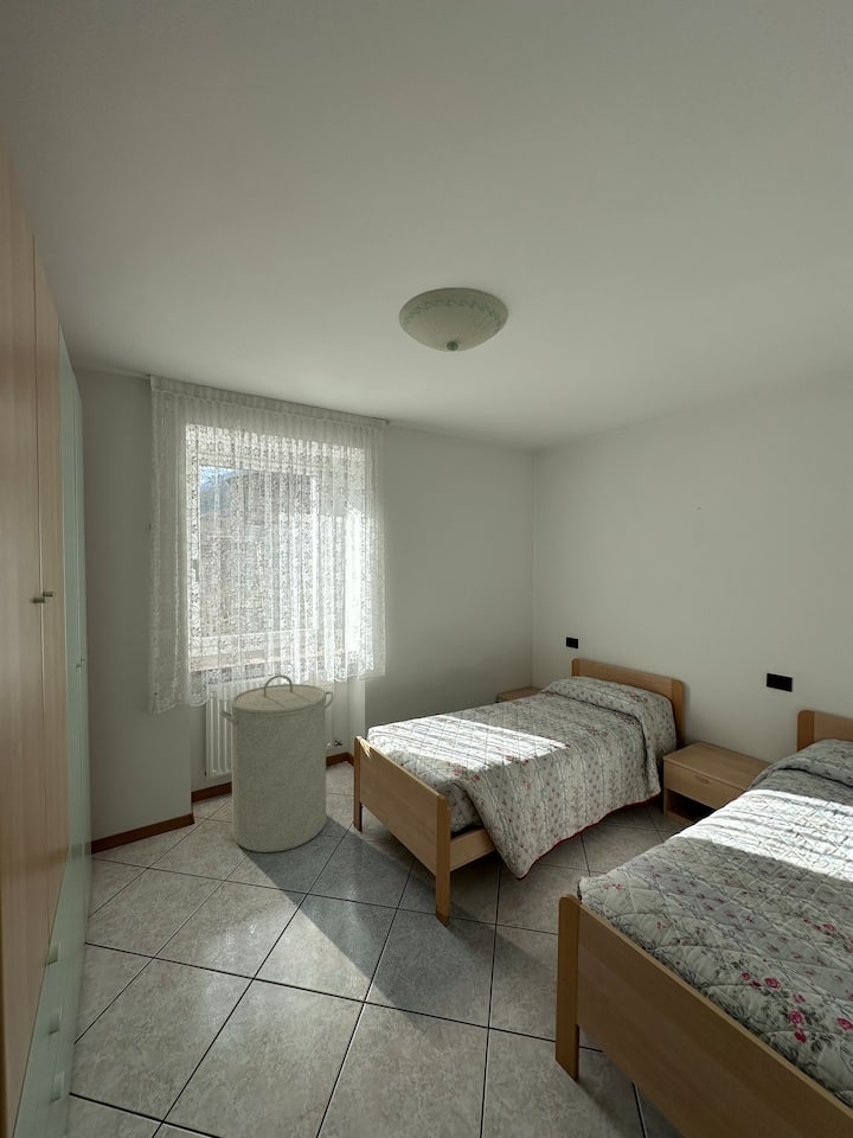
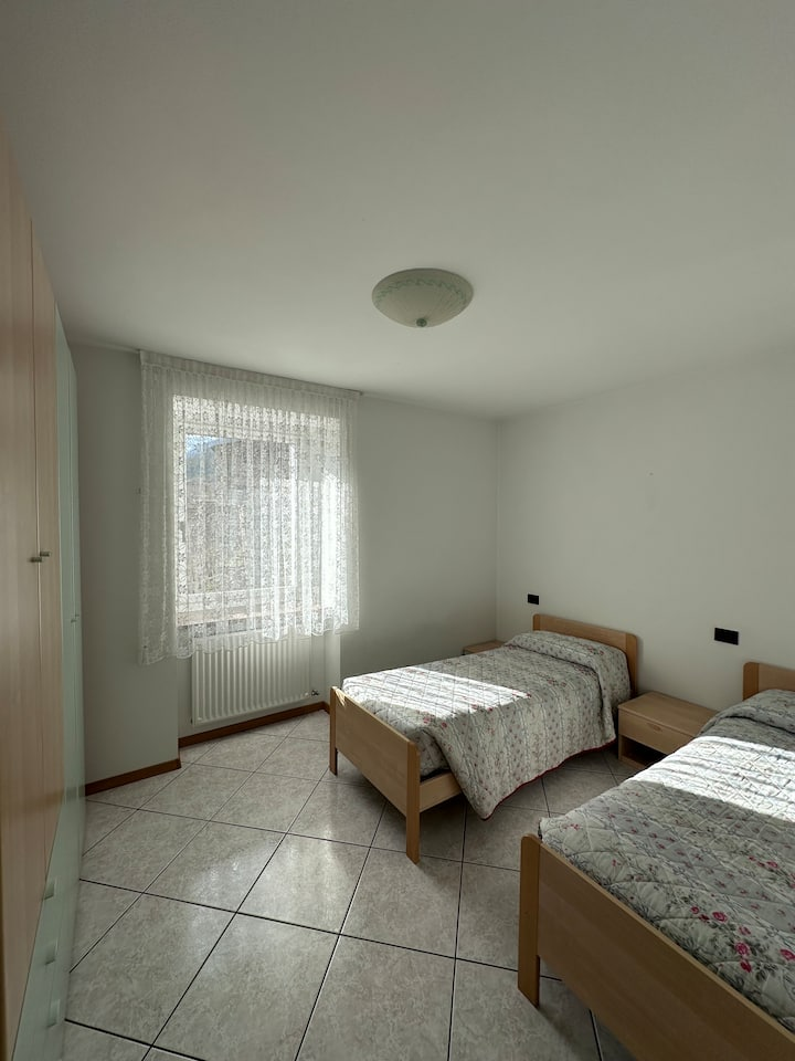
- laundry hamper (280, 750)
